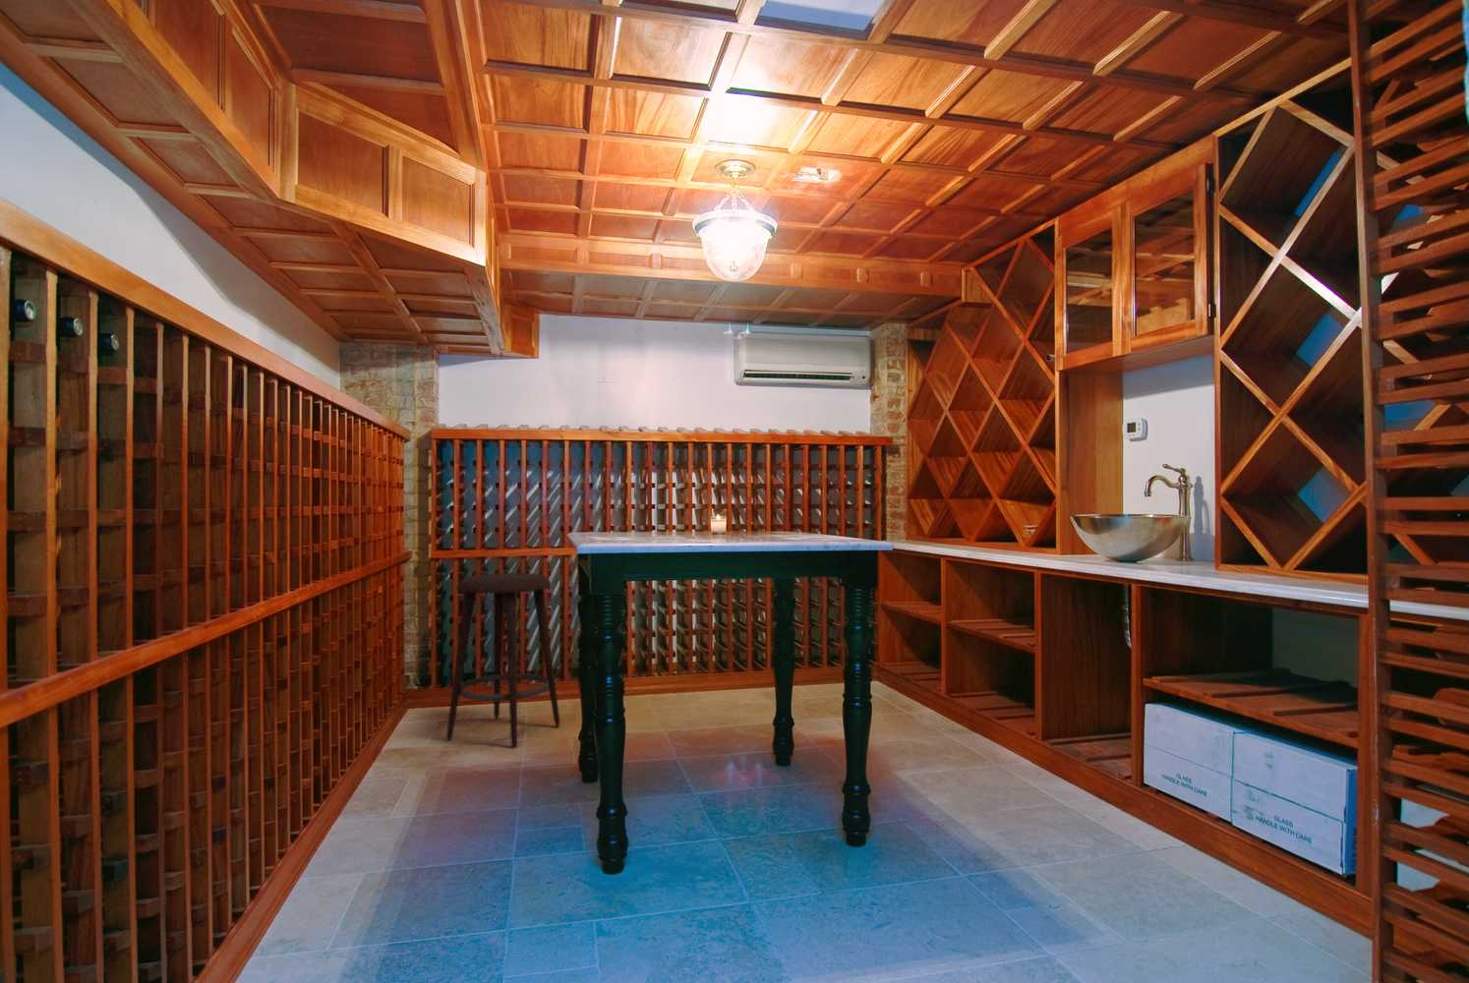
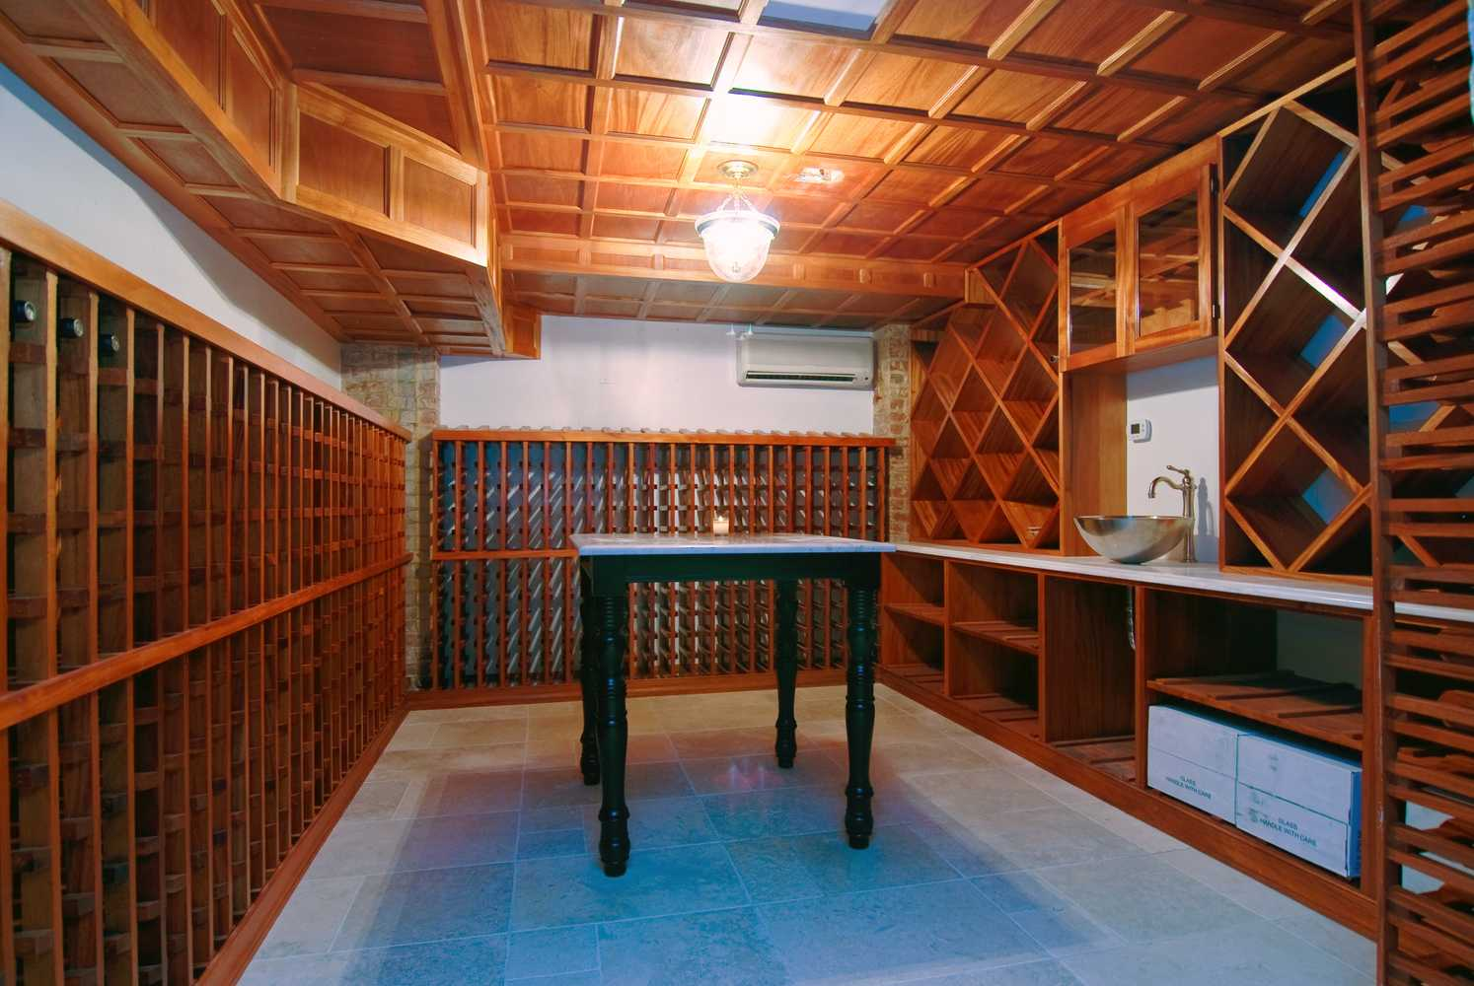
- stool (501, 655)
